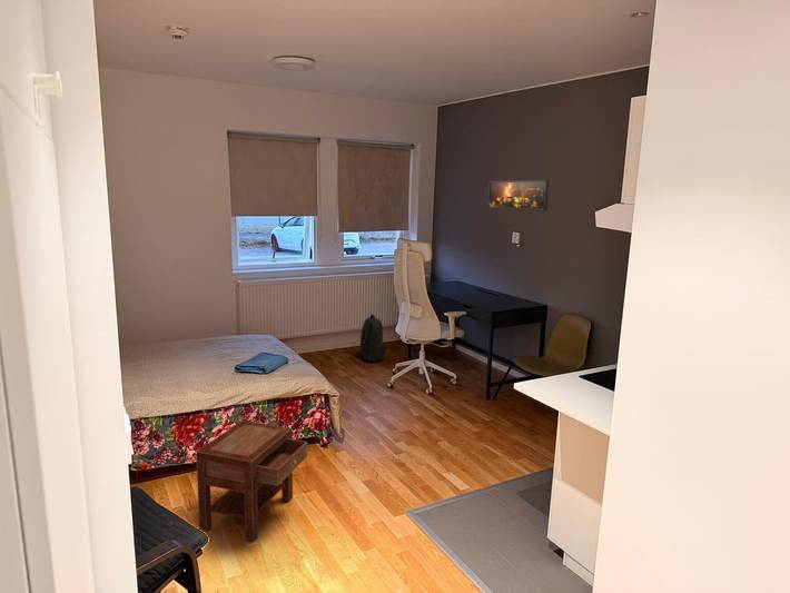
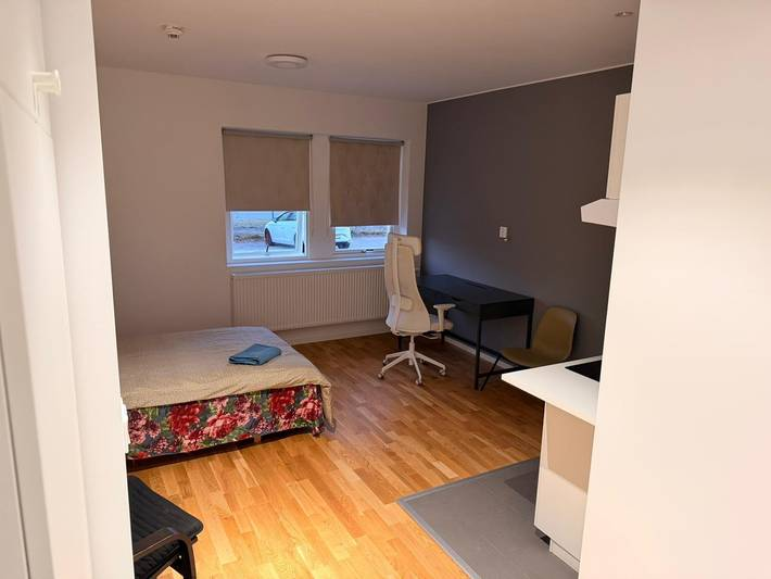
- nightstand (253, 477)
- backpack (372, 336)
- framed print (515, 195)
